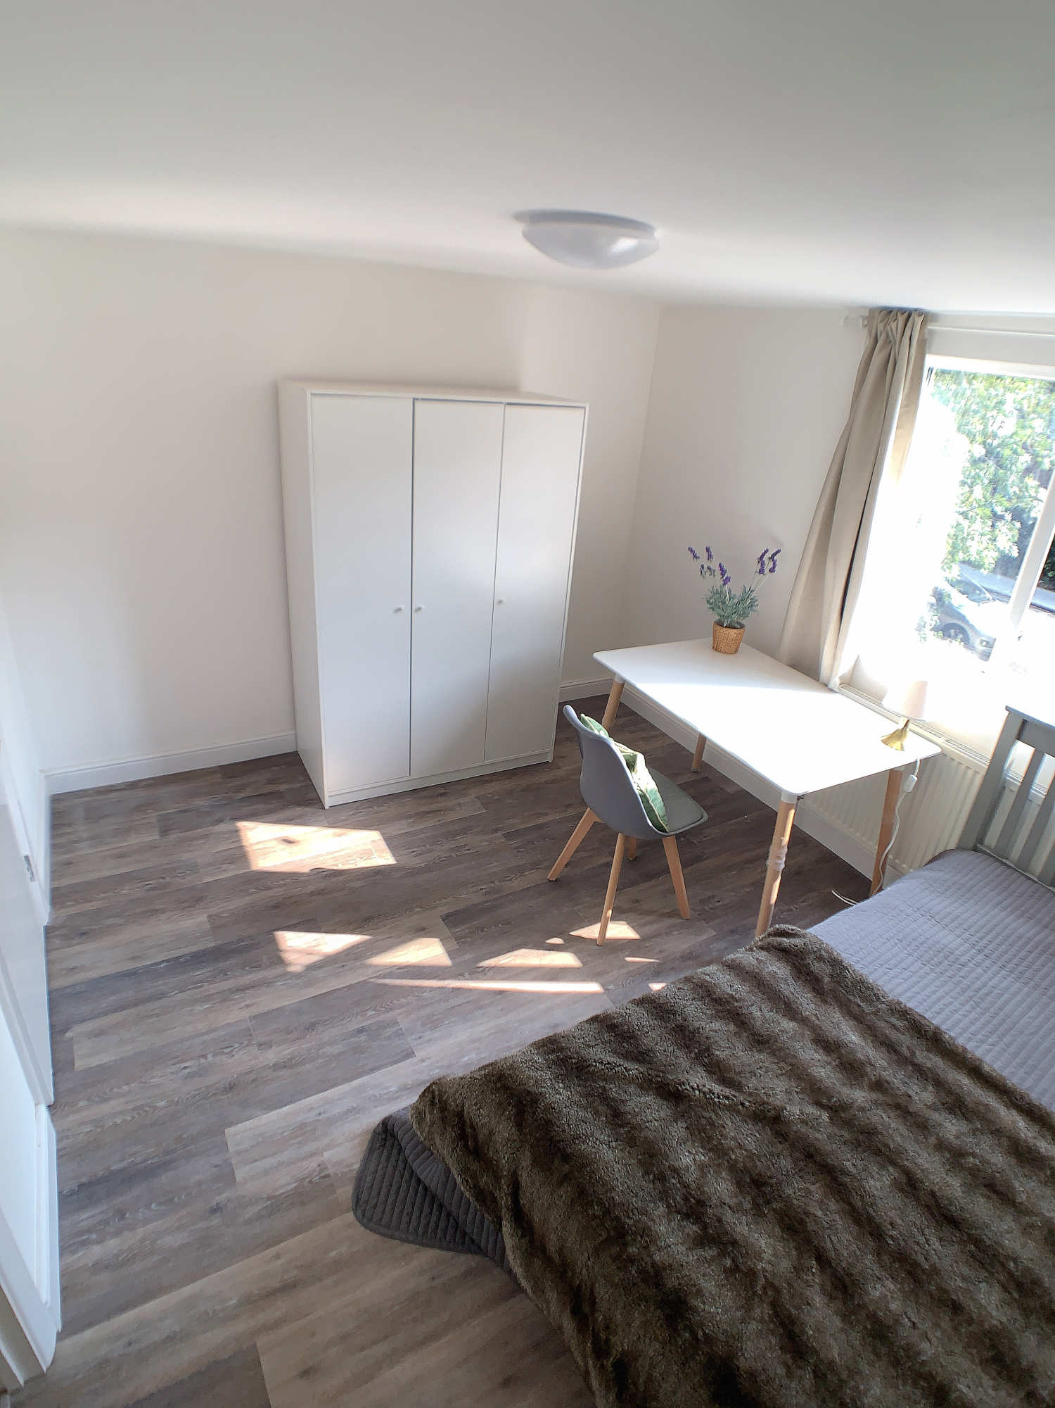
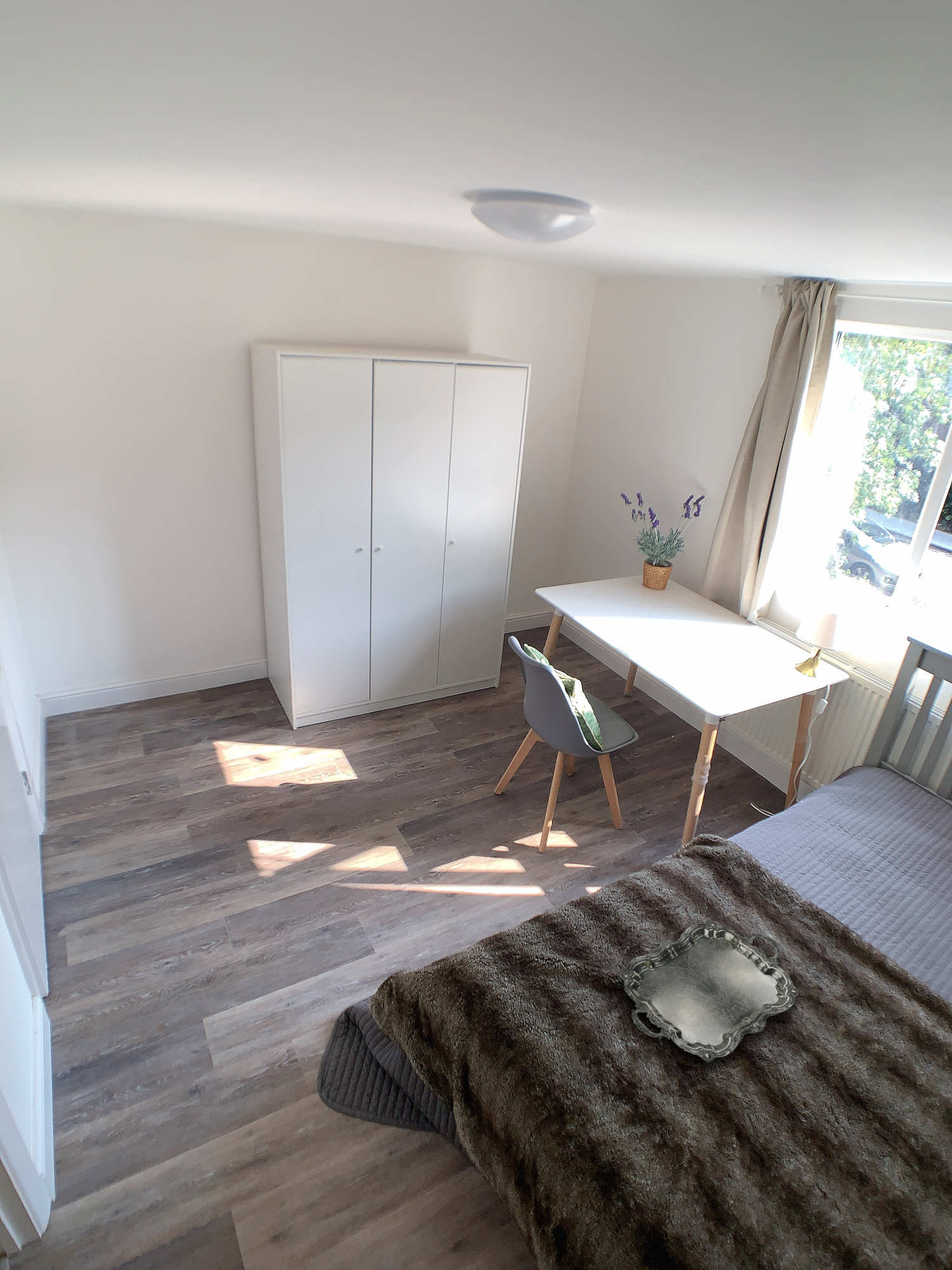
+ serving tray (709, 983)
